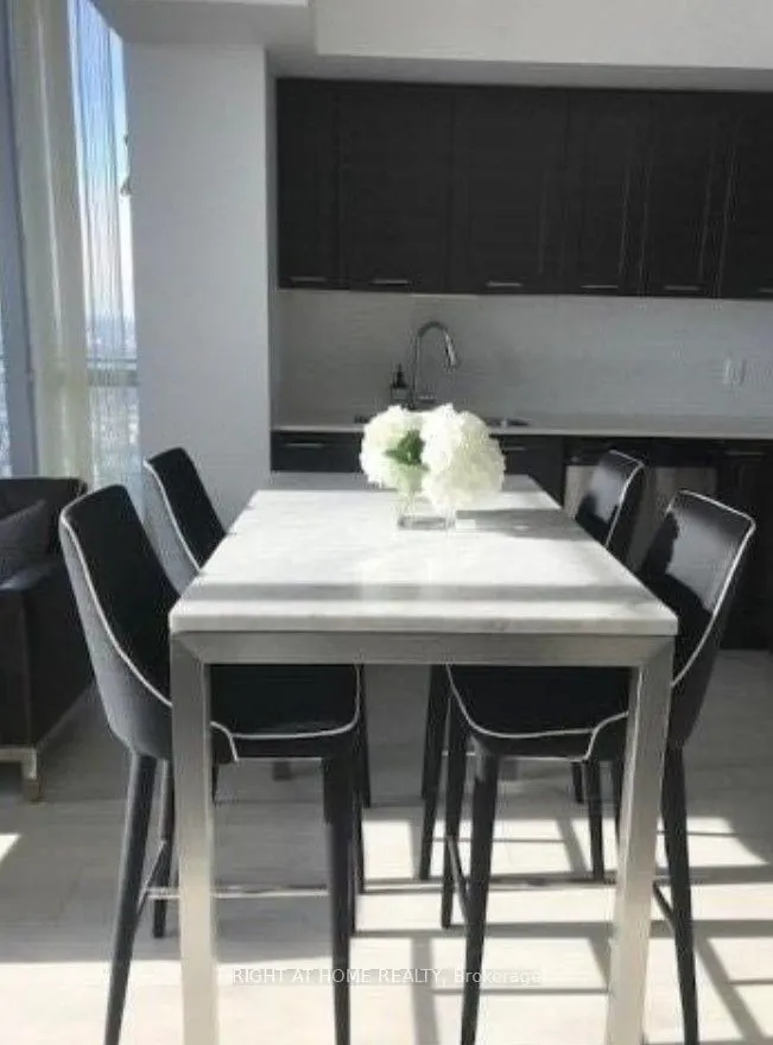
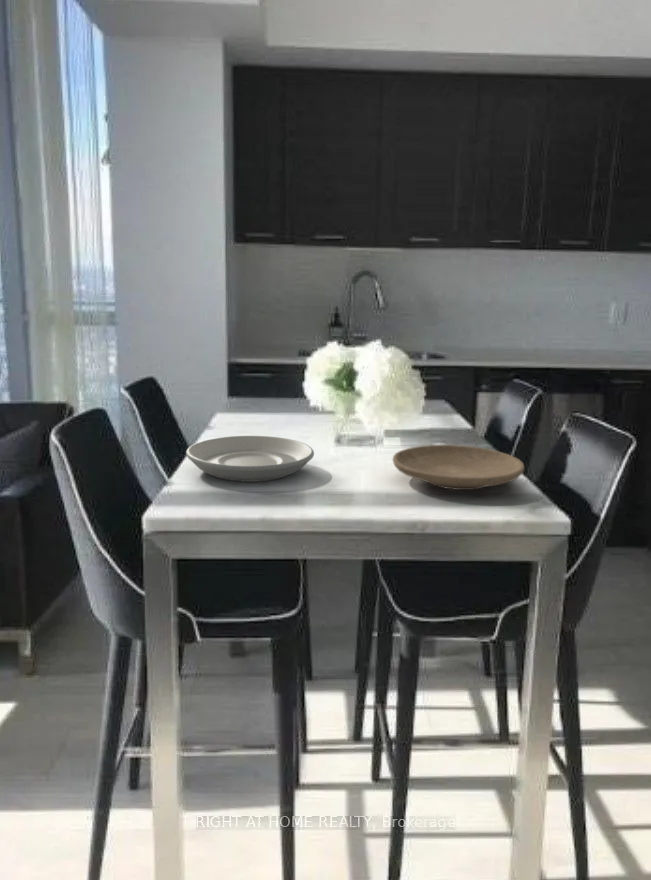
+ plate (457, 470)
+ plate (250, 459)
